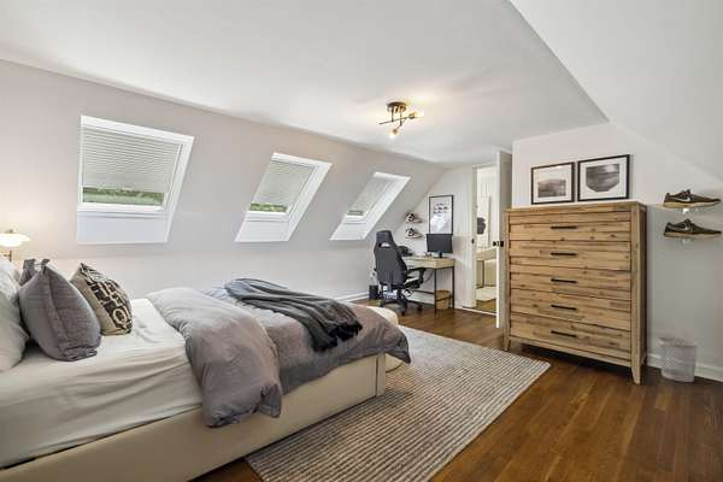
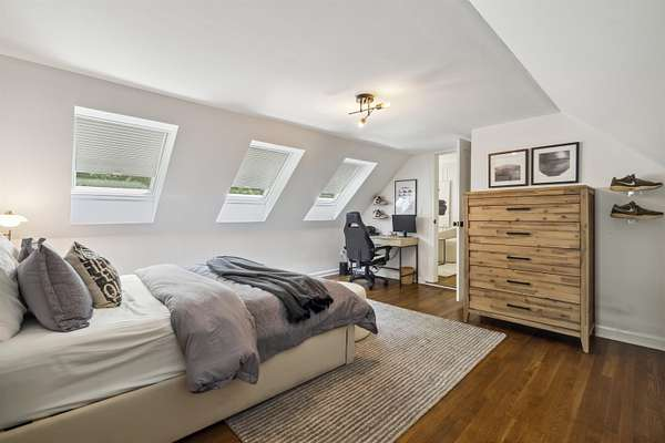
- wastebasket (677, 359)
